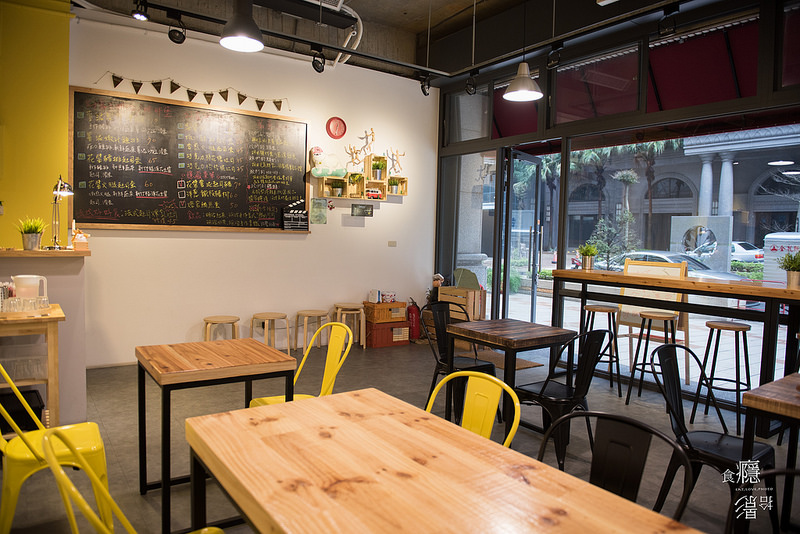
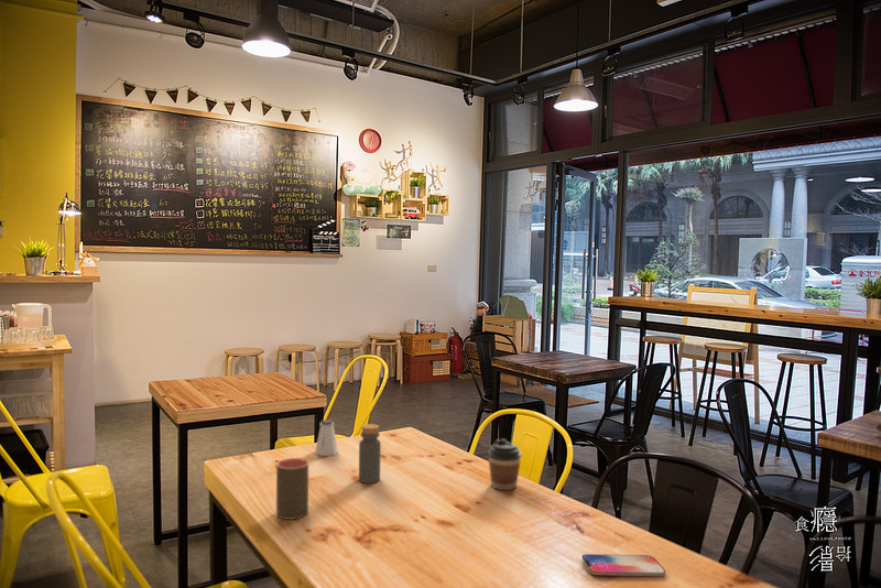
+ smartphone (622, 565)
+ bottle (369, 453)
+ coffee cup (504, 464)
+ cup (292, 488)
+ saltshaker (326, 436)
